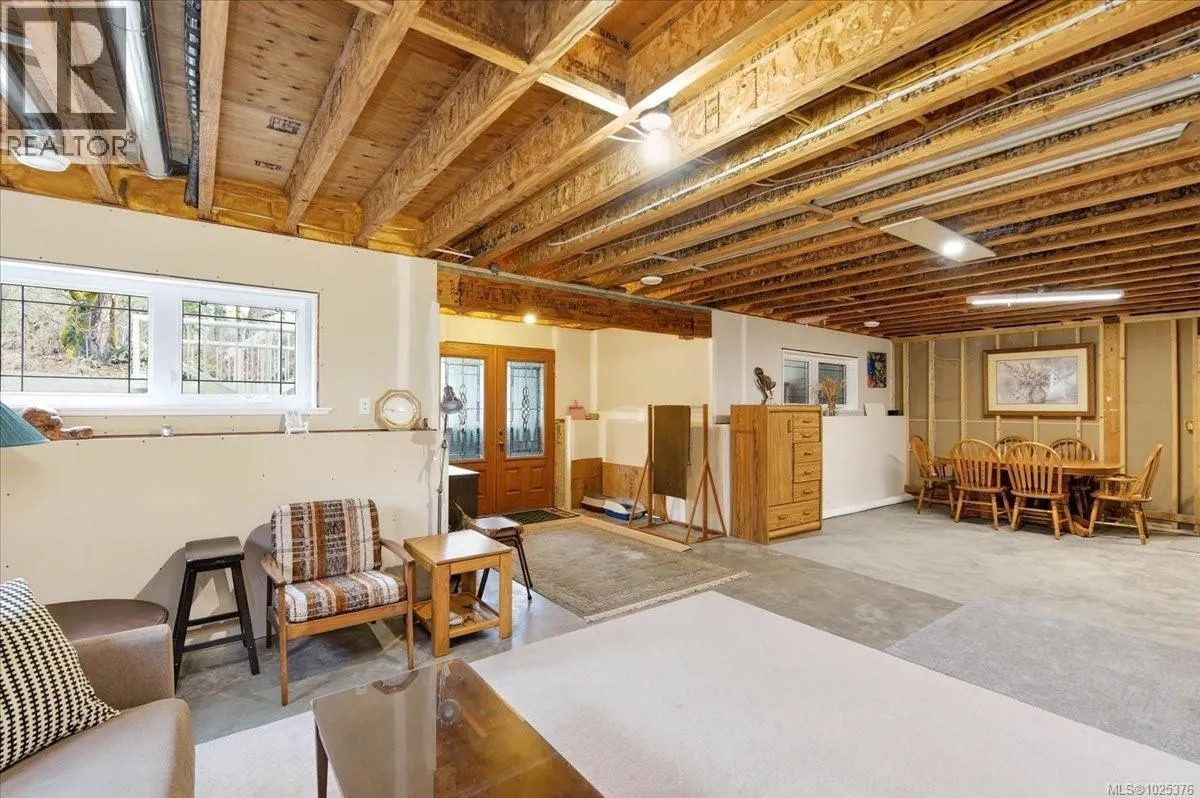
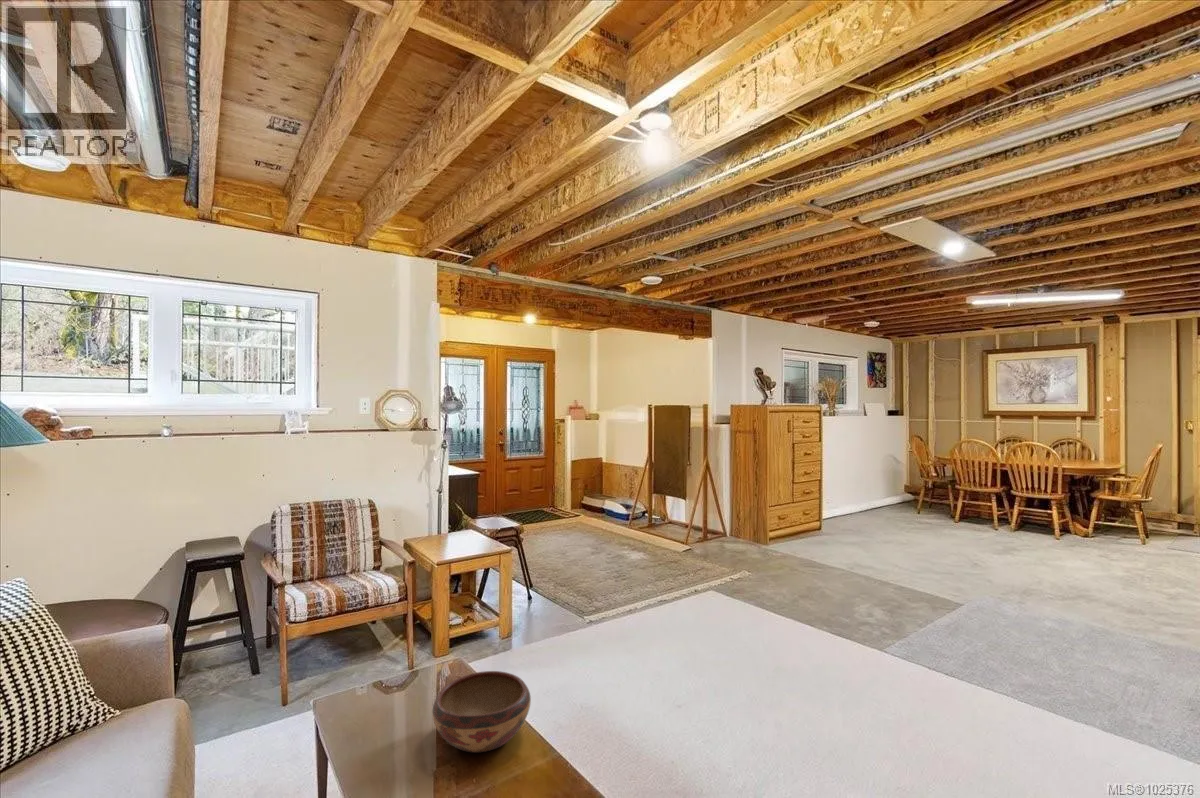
+ decorative bowl (482, 714)
